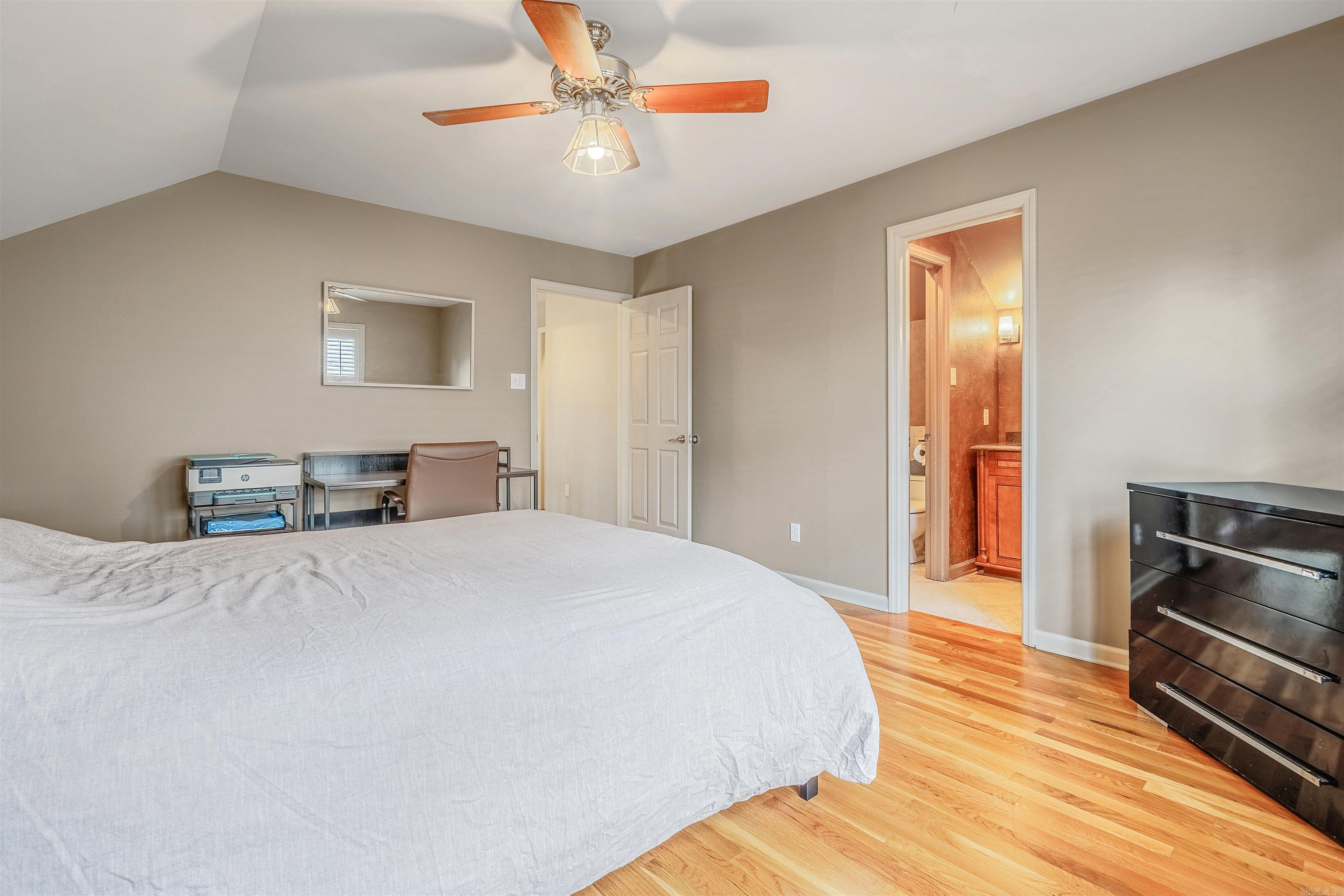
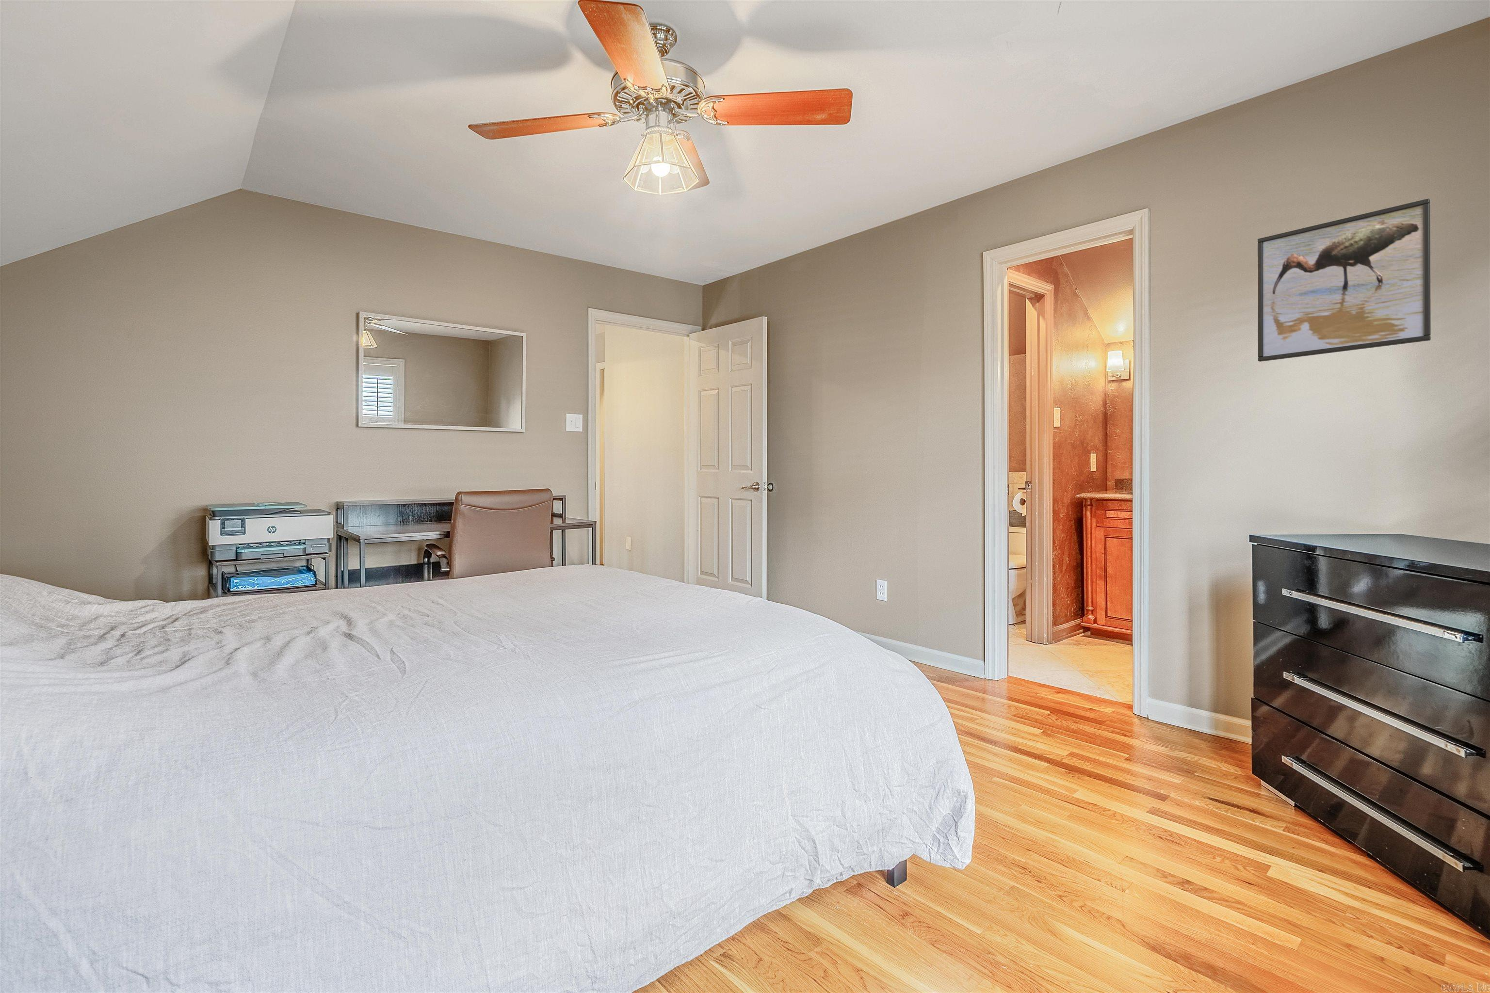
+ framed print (1338, 286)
